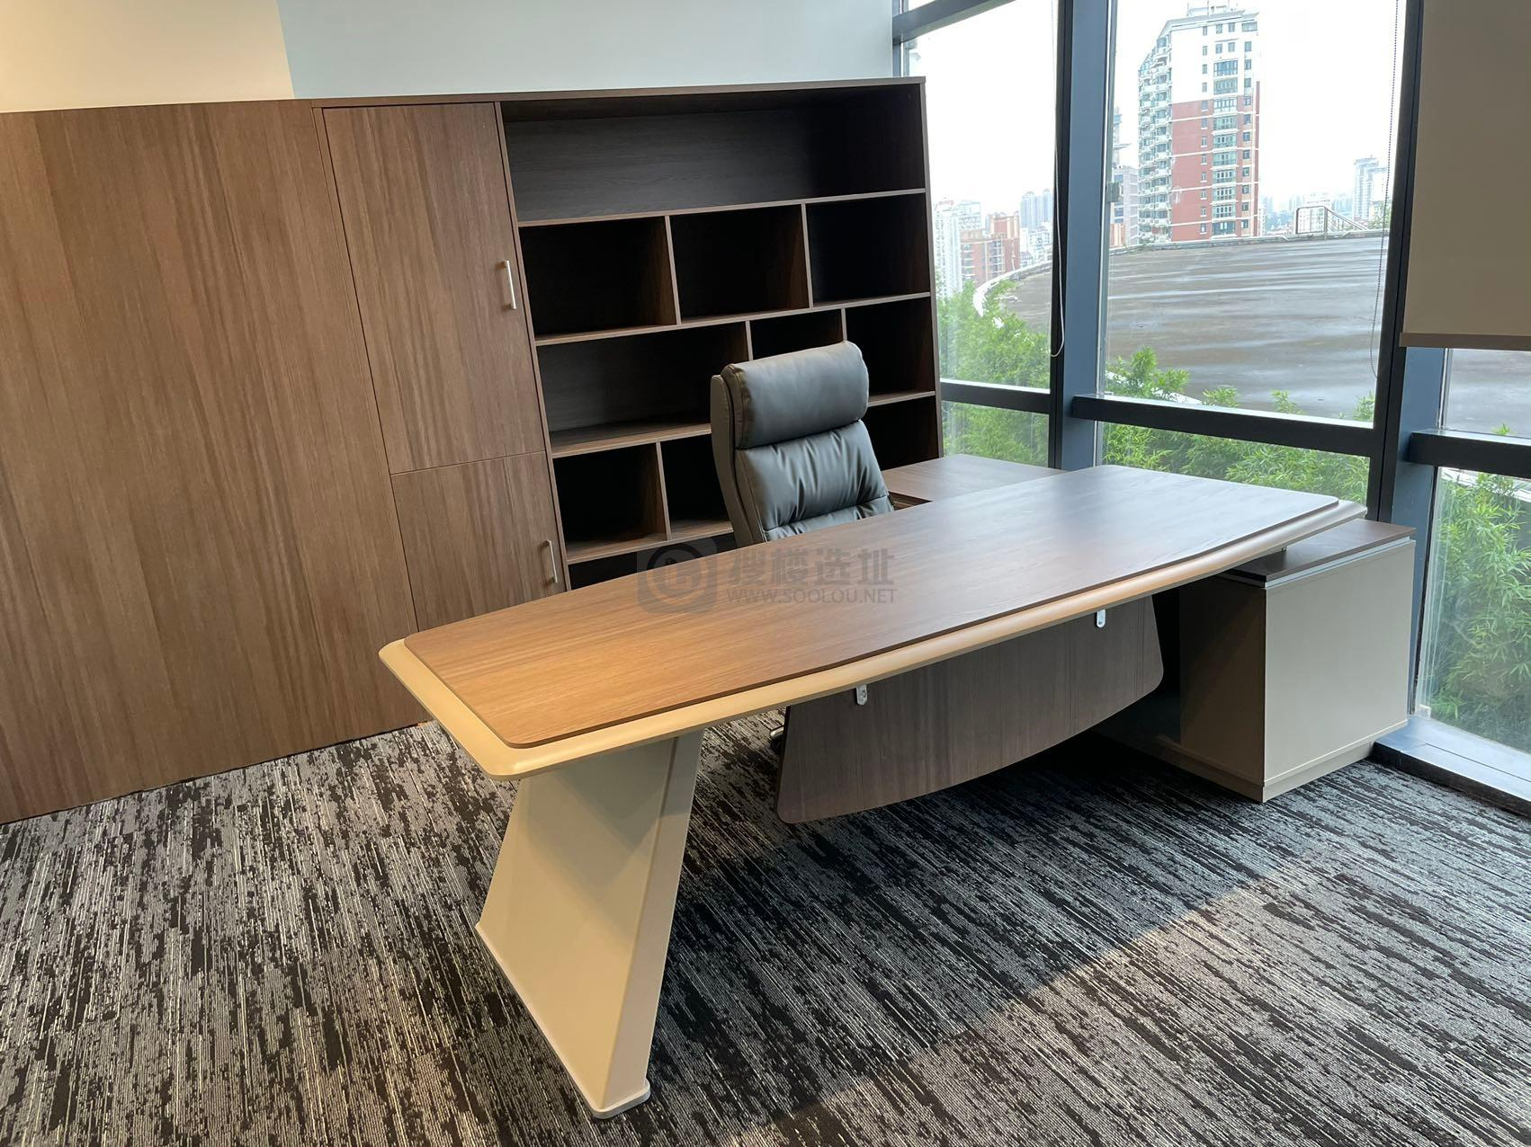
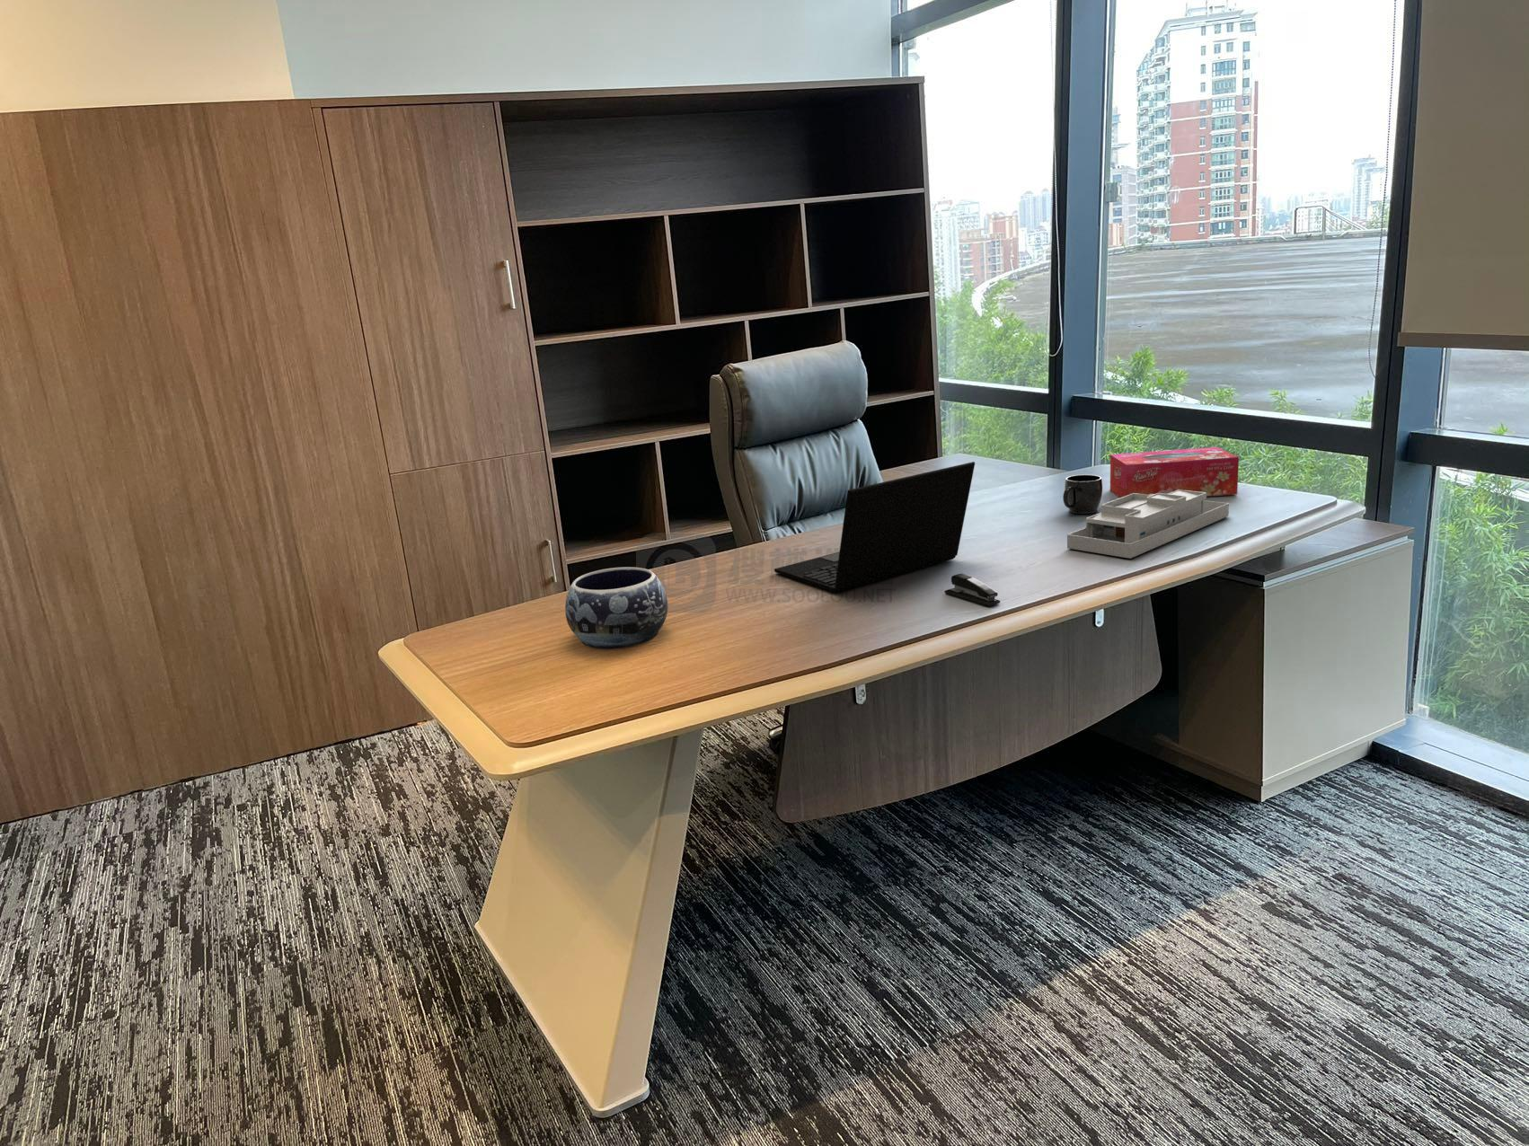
+ decorative bowl (616, 607)
+ stapler (972, 589)
+ tissue box (1173, 473)
+ laptop (873, 519)
+ mug (1079, 495)
+ desk organizer (1150, 515)
